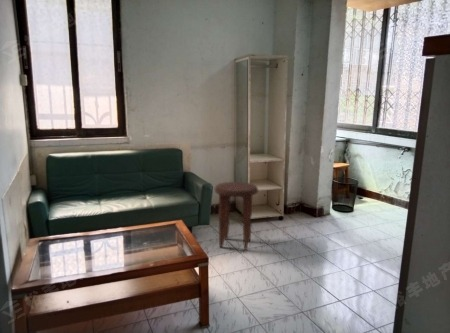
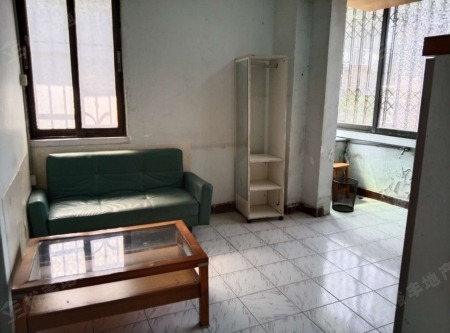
- side table (229, 215)
